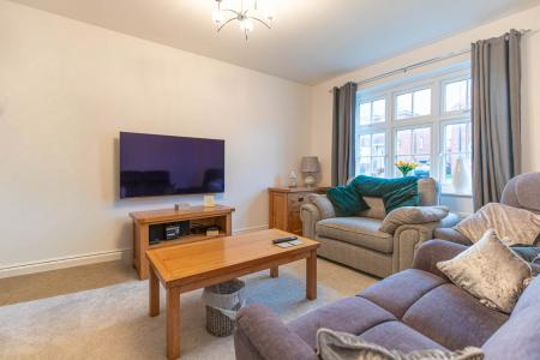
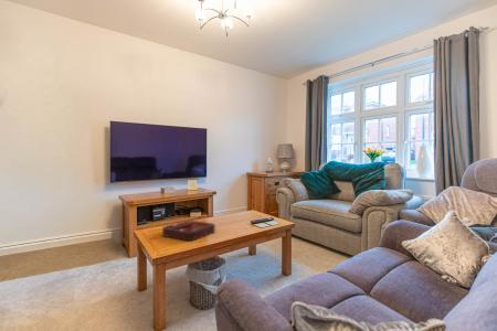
+ decorative tray (189, 229)
